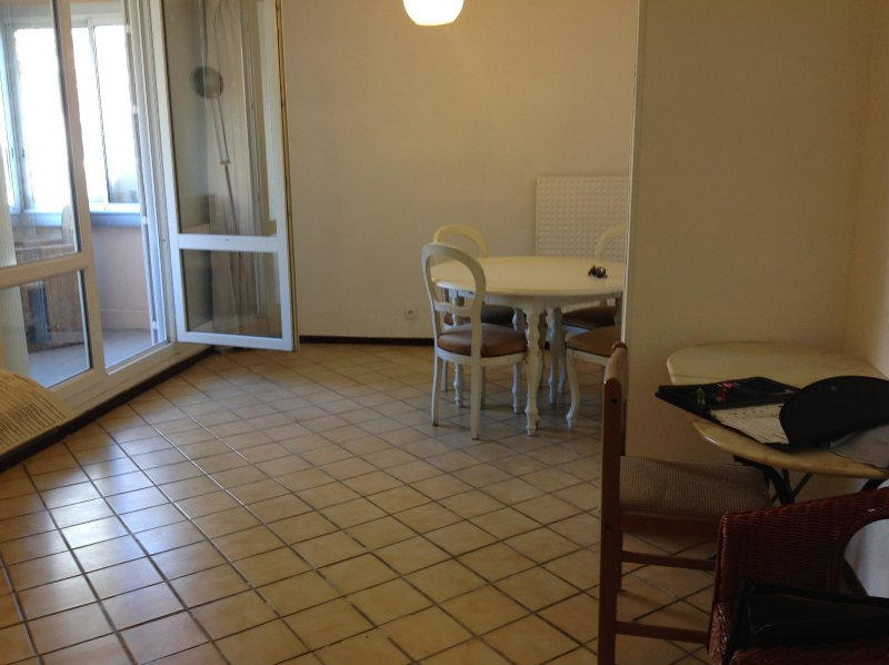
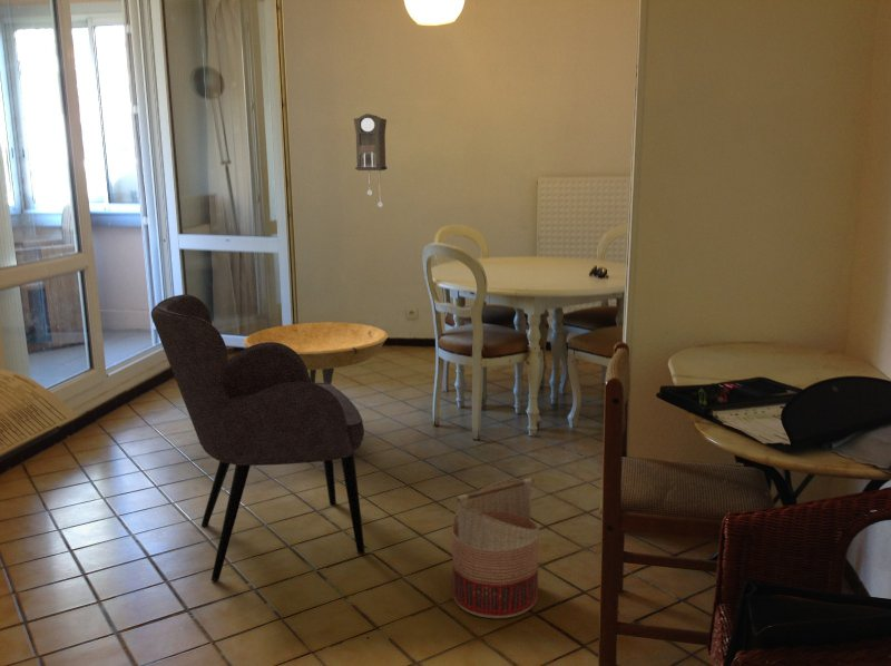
+ pendulum clock (371, 161)
+ side table (314, 382)
+ basket (495, 542)
+ armchair (261, 423)
